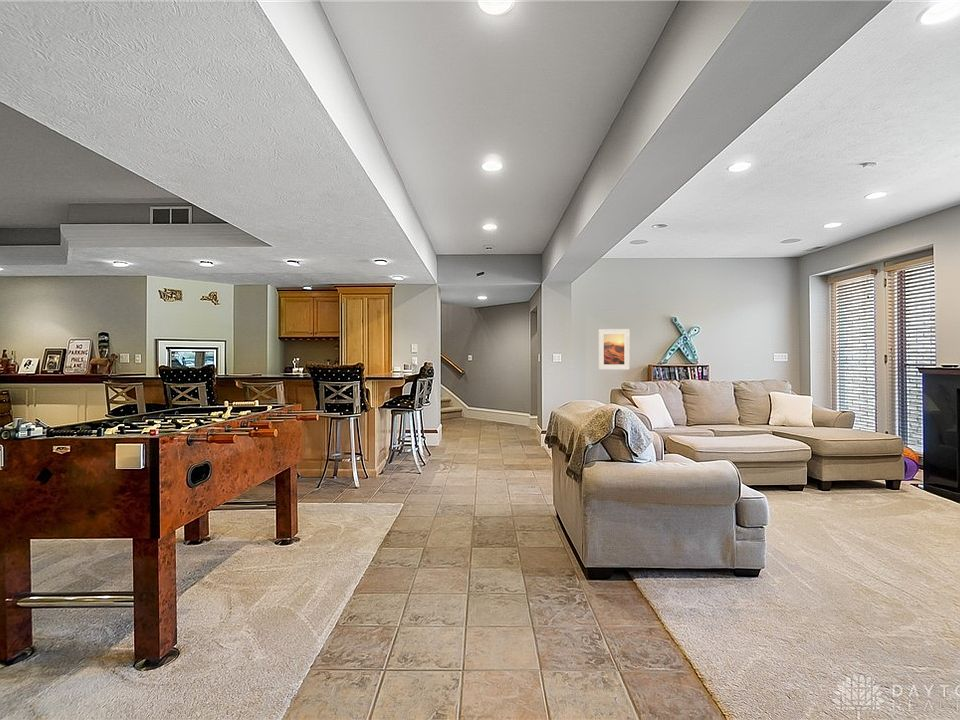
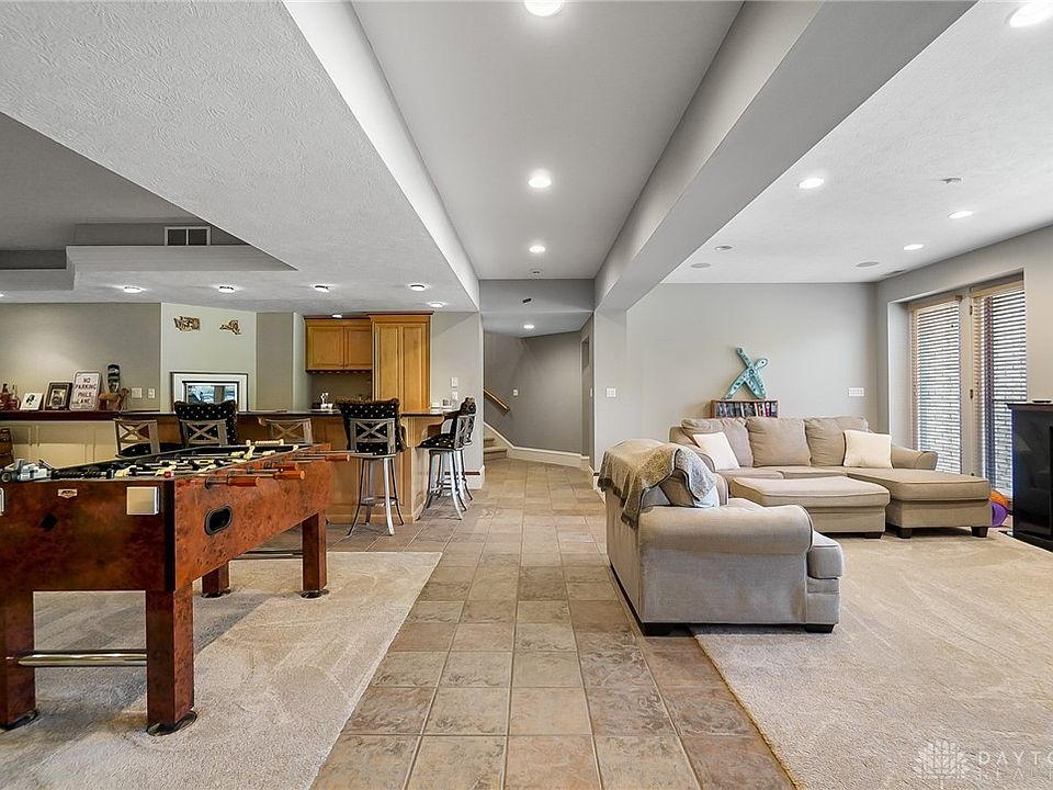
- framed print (613, 349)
